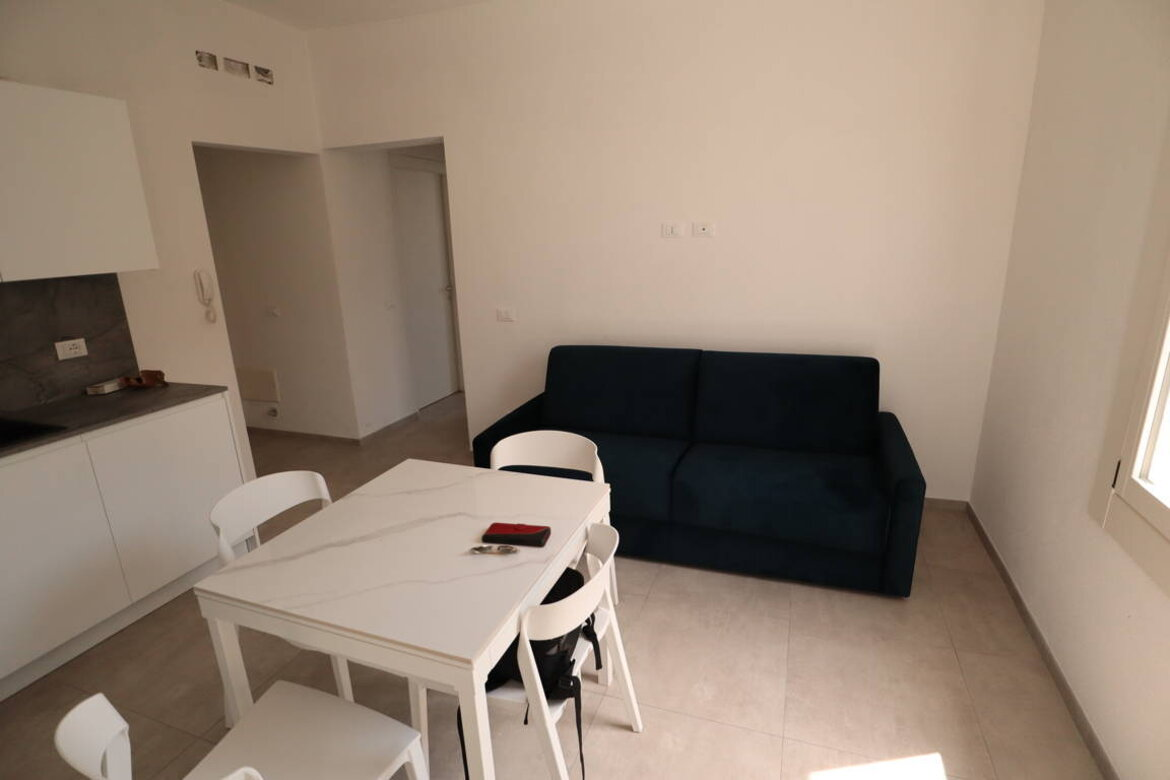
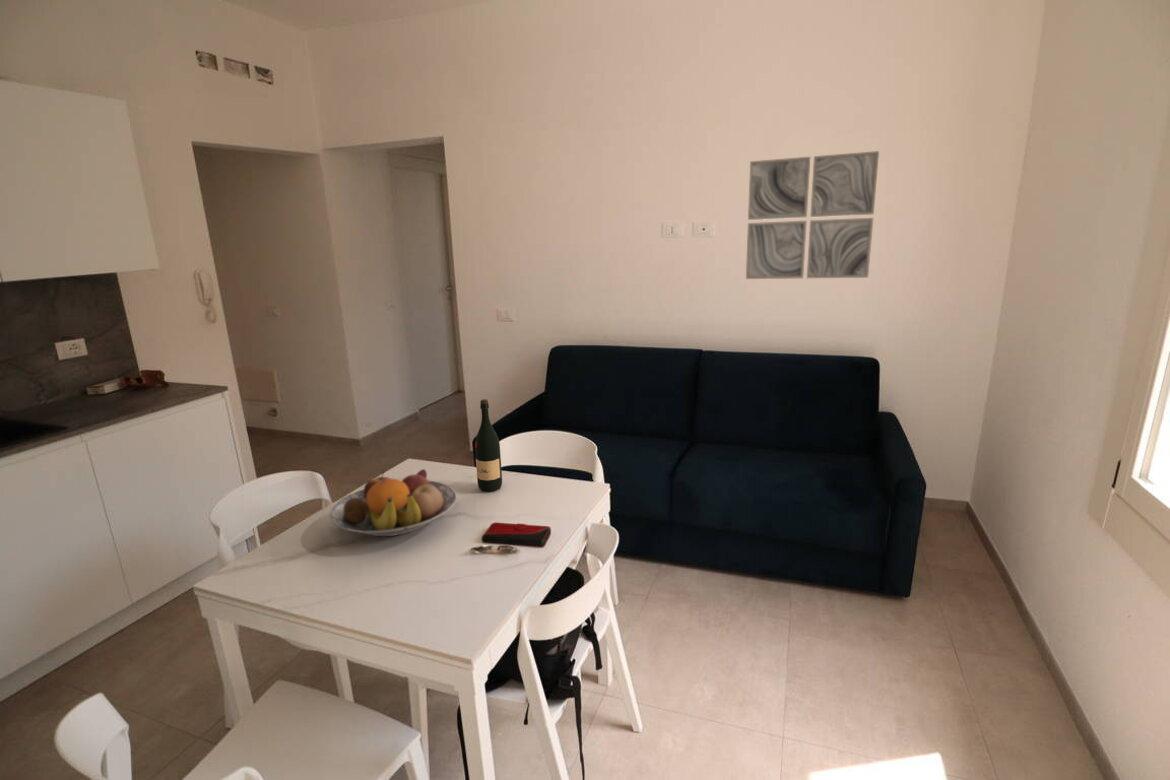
+ fruit bowl (394, 498)
+ wall art (810, 220)
+ wine bottle (487, 444)
